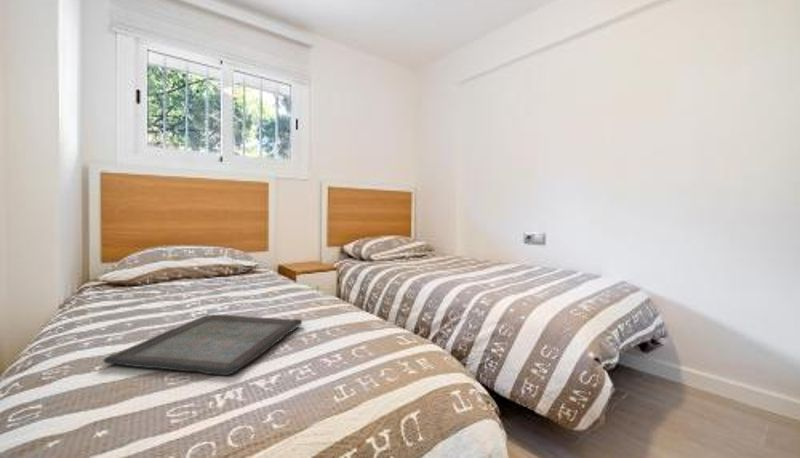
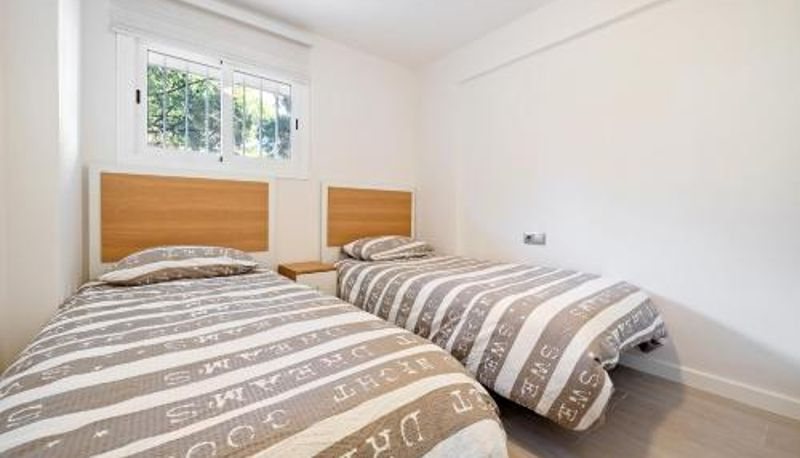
- serving tray (217, 337)
